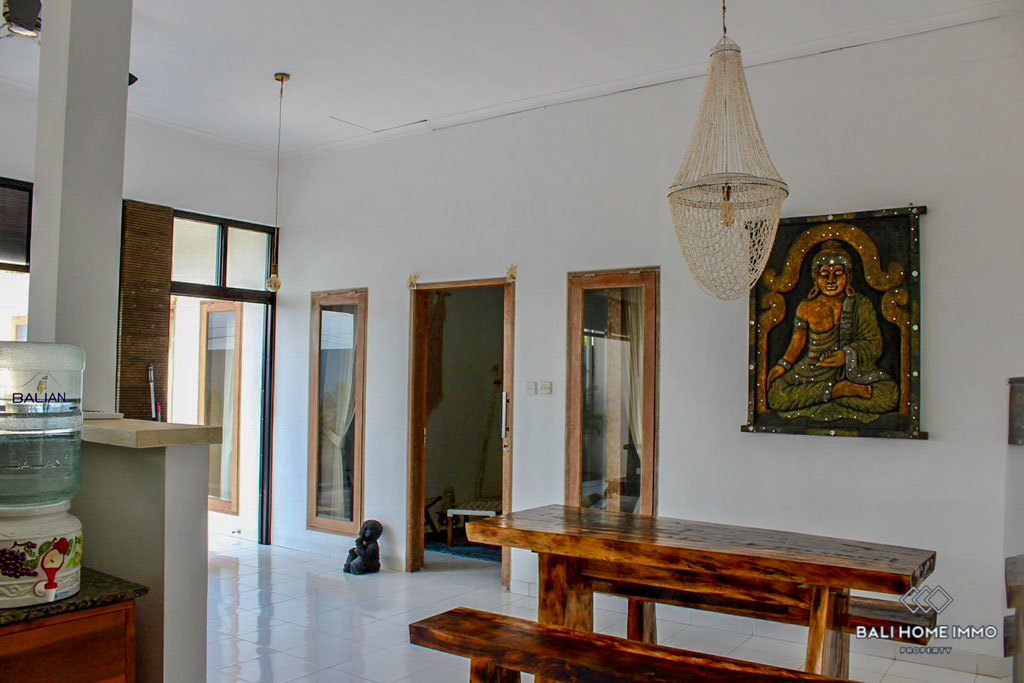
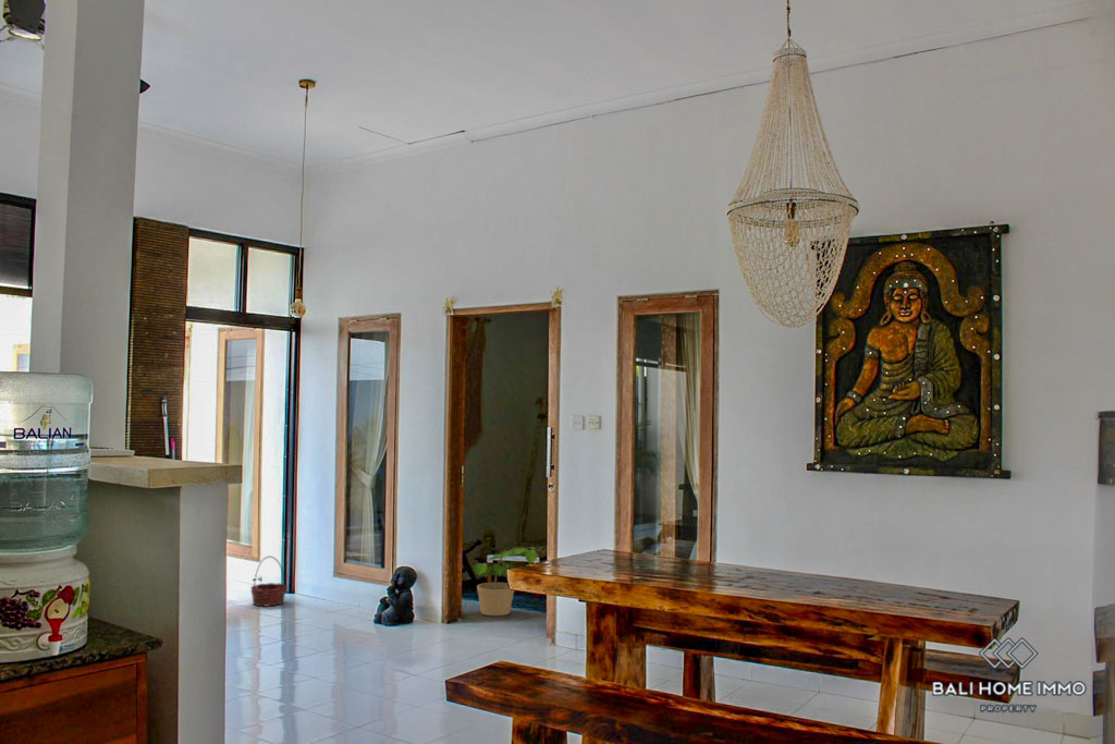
+ basket (269, 583)
+ potted plant (505, 583)
